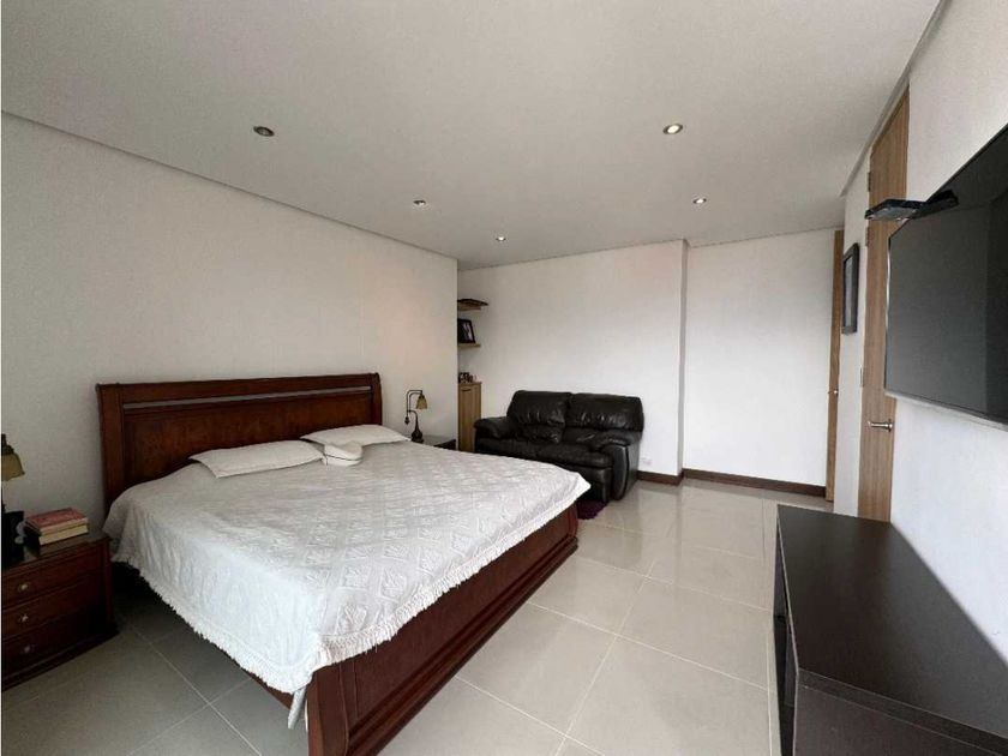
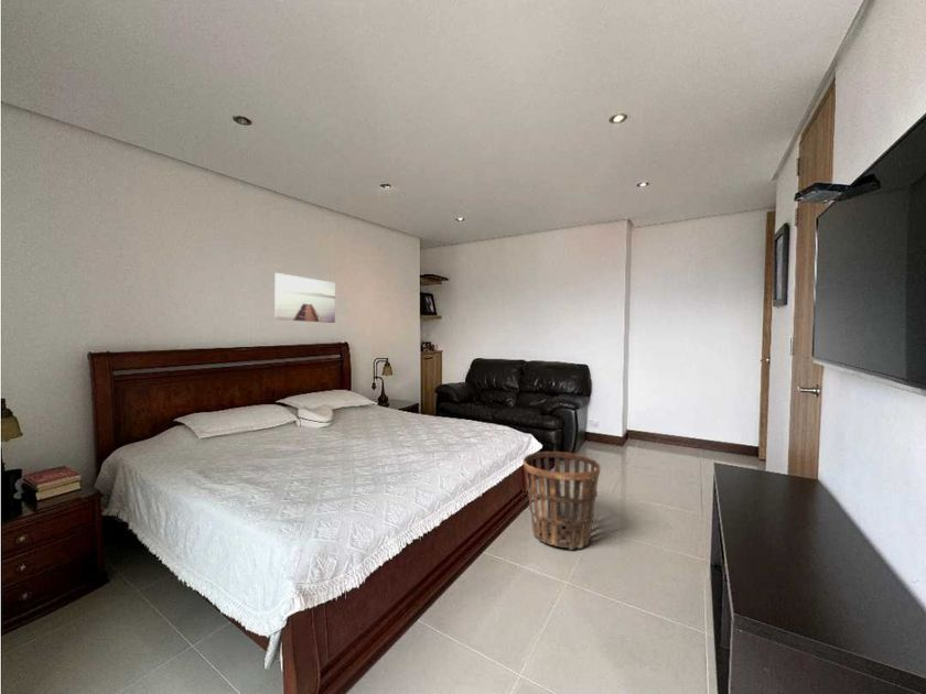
+ wall art (306, 300)
+ basket (560, 497)
